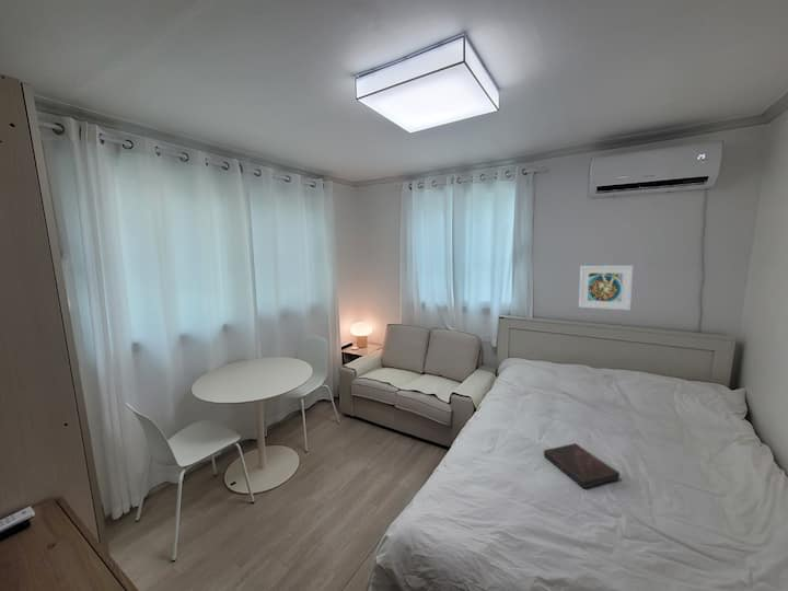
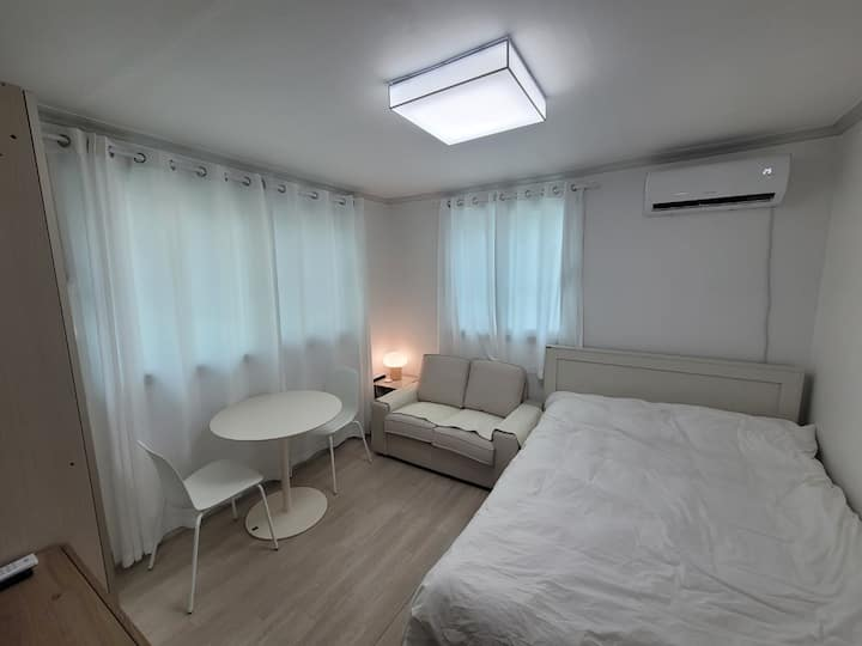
- book (579, 463)
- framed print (604, 287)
